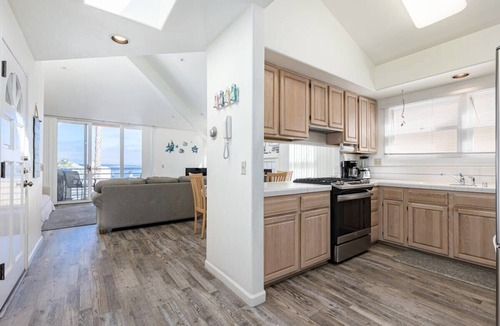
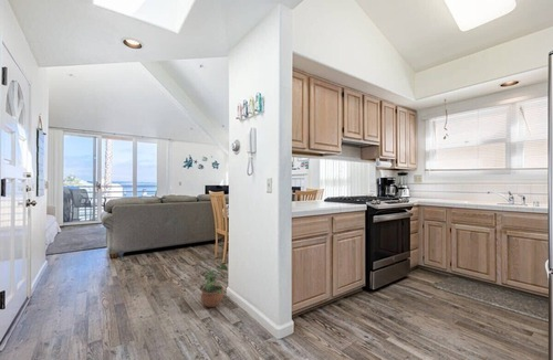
+ potted plant (215, 284)
